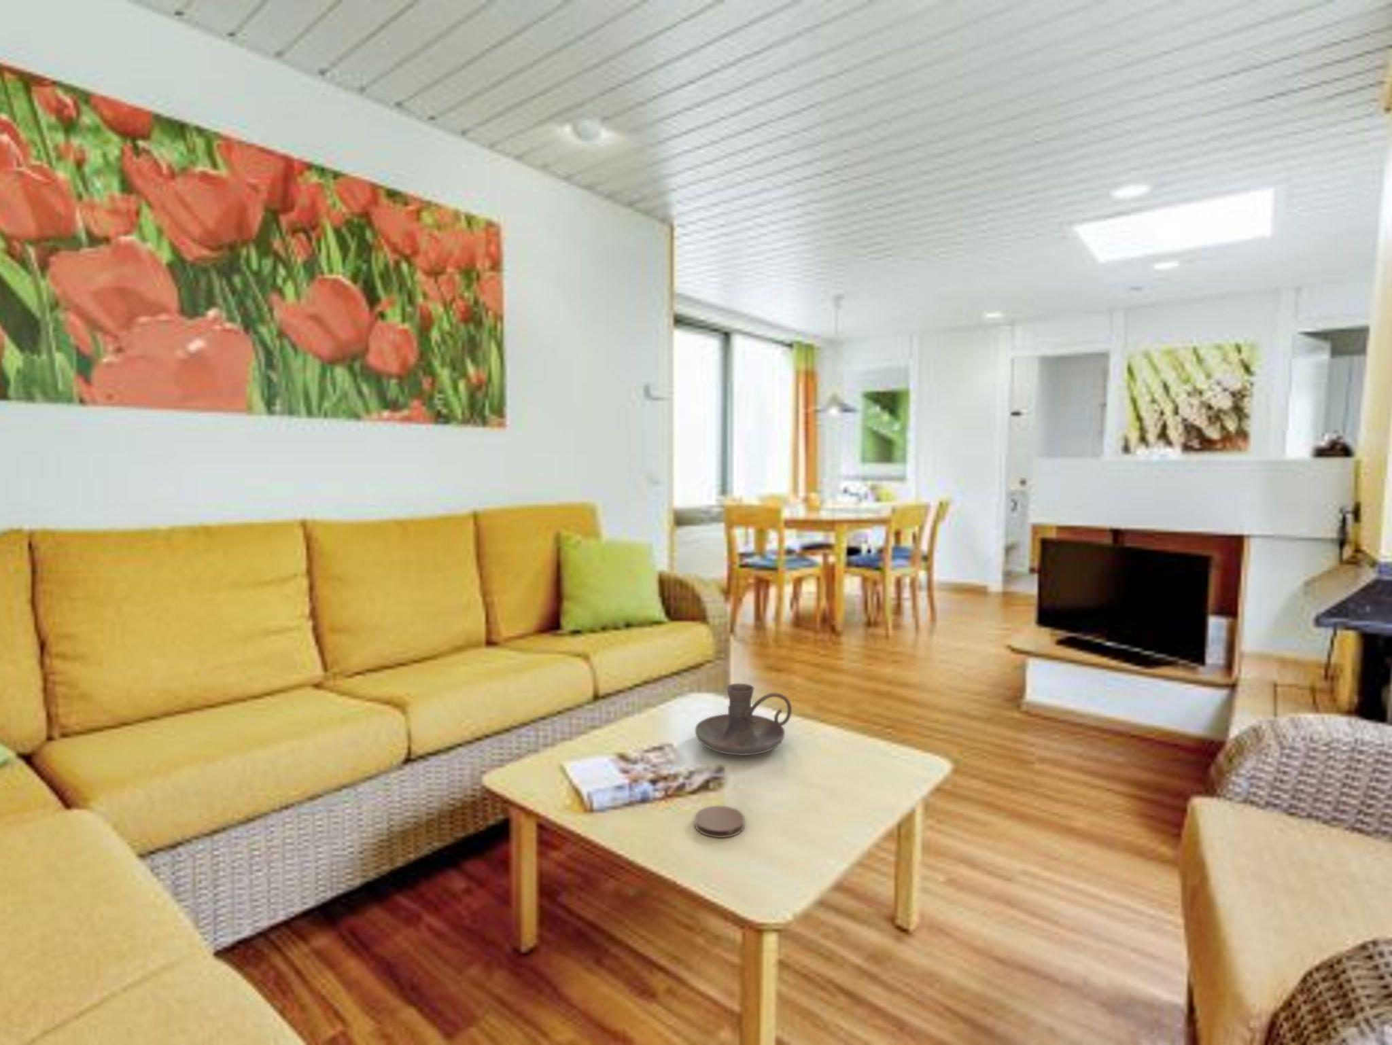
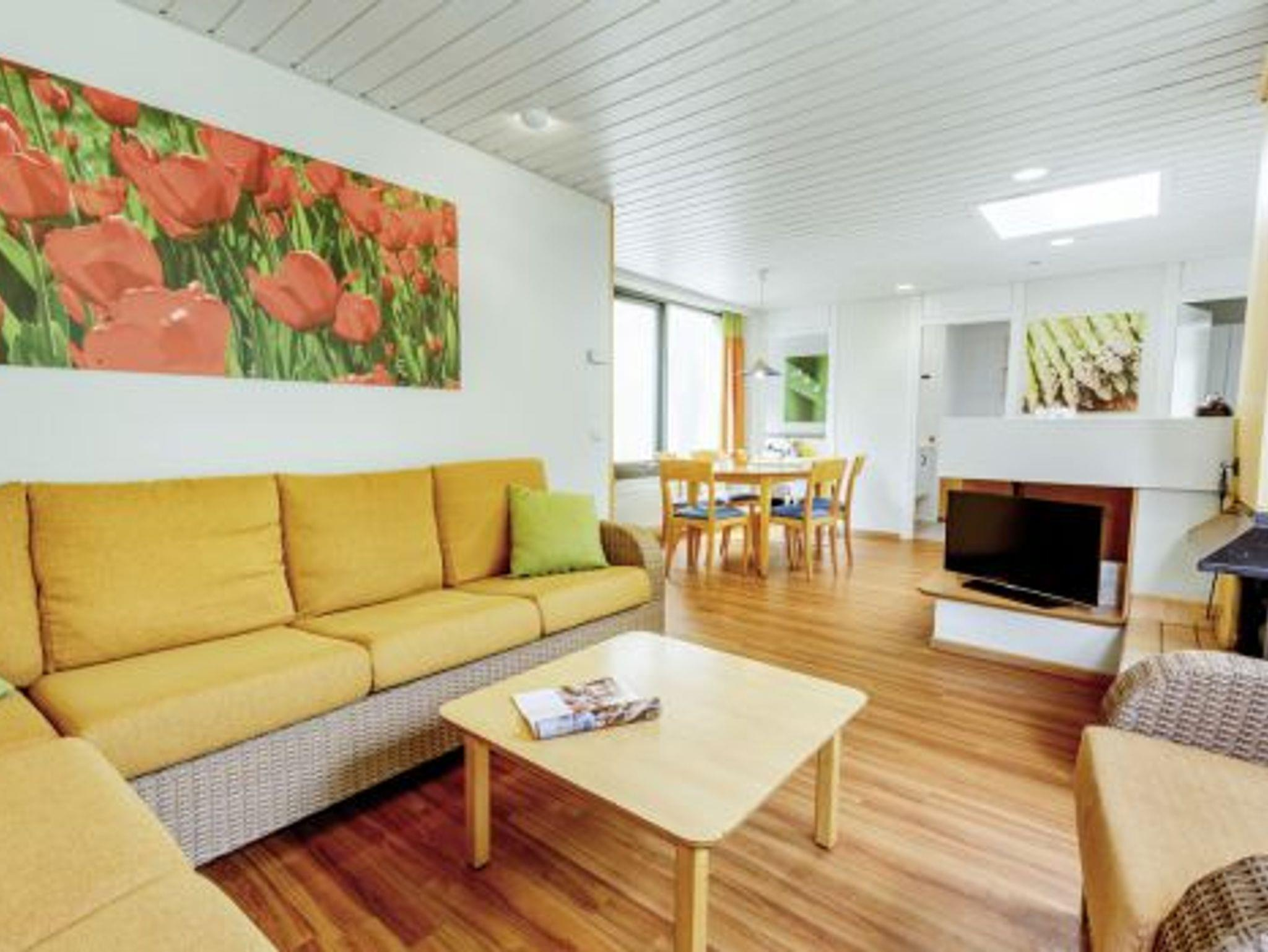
- candle holder (749, 715)
- coaster (719, 821)
